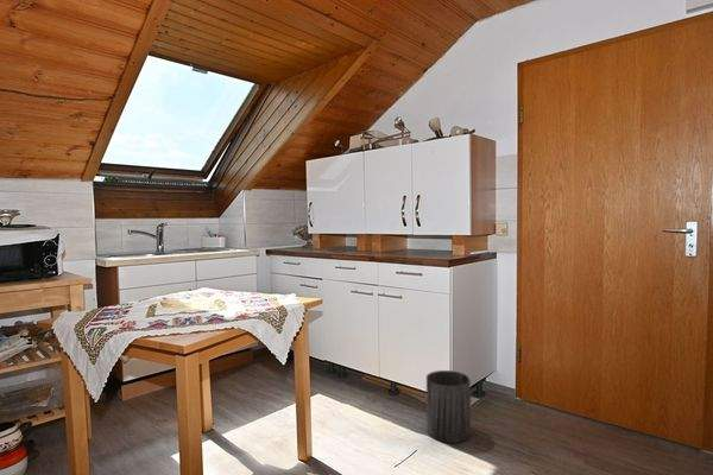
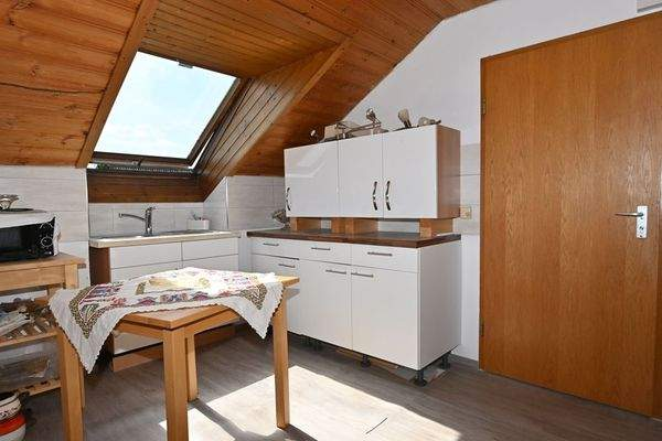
- trash can (448, 405)
